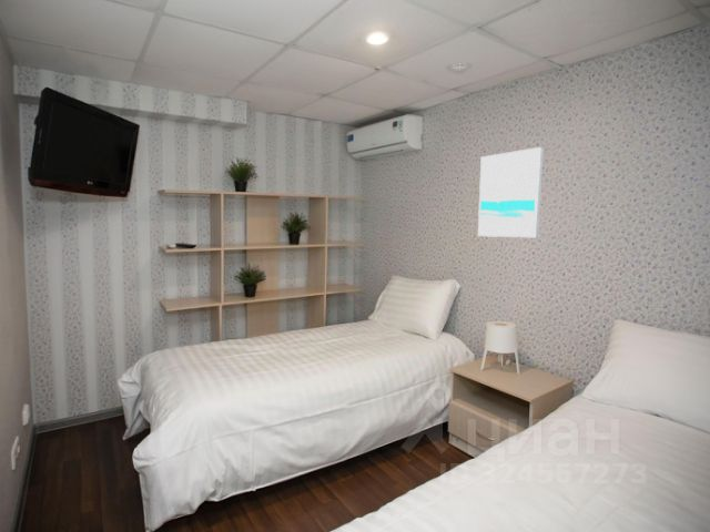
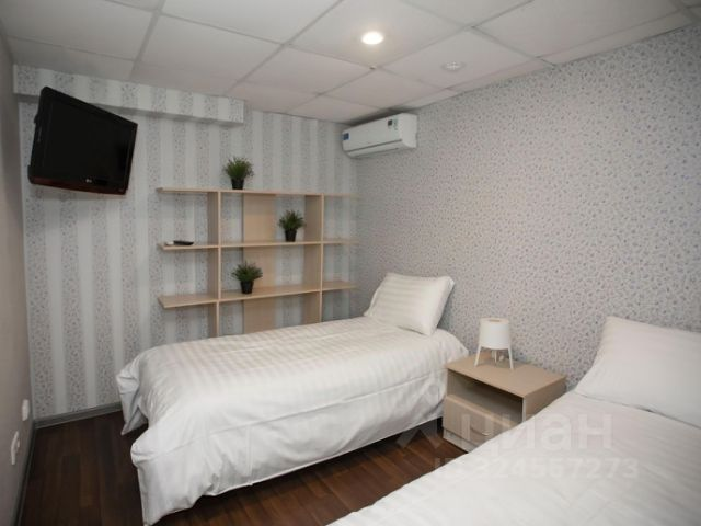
- wall art (508, 195)
